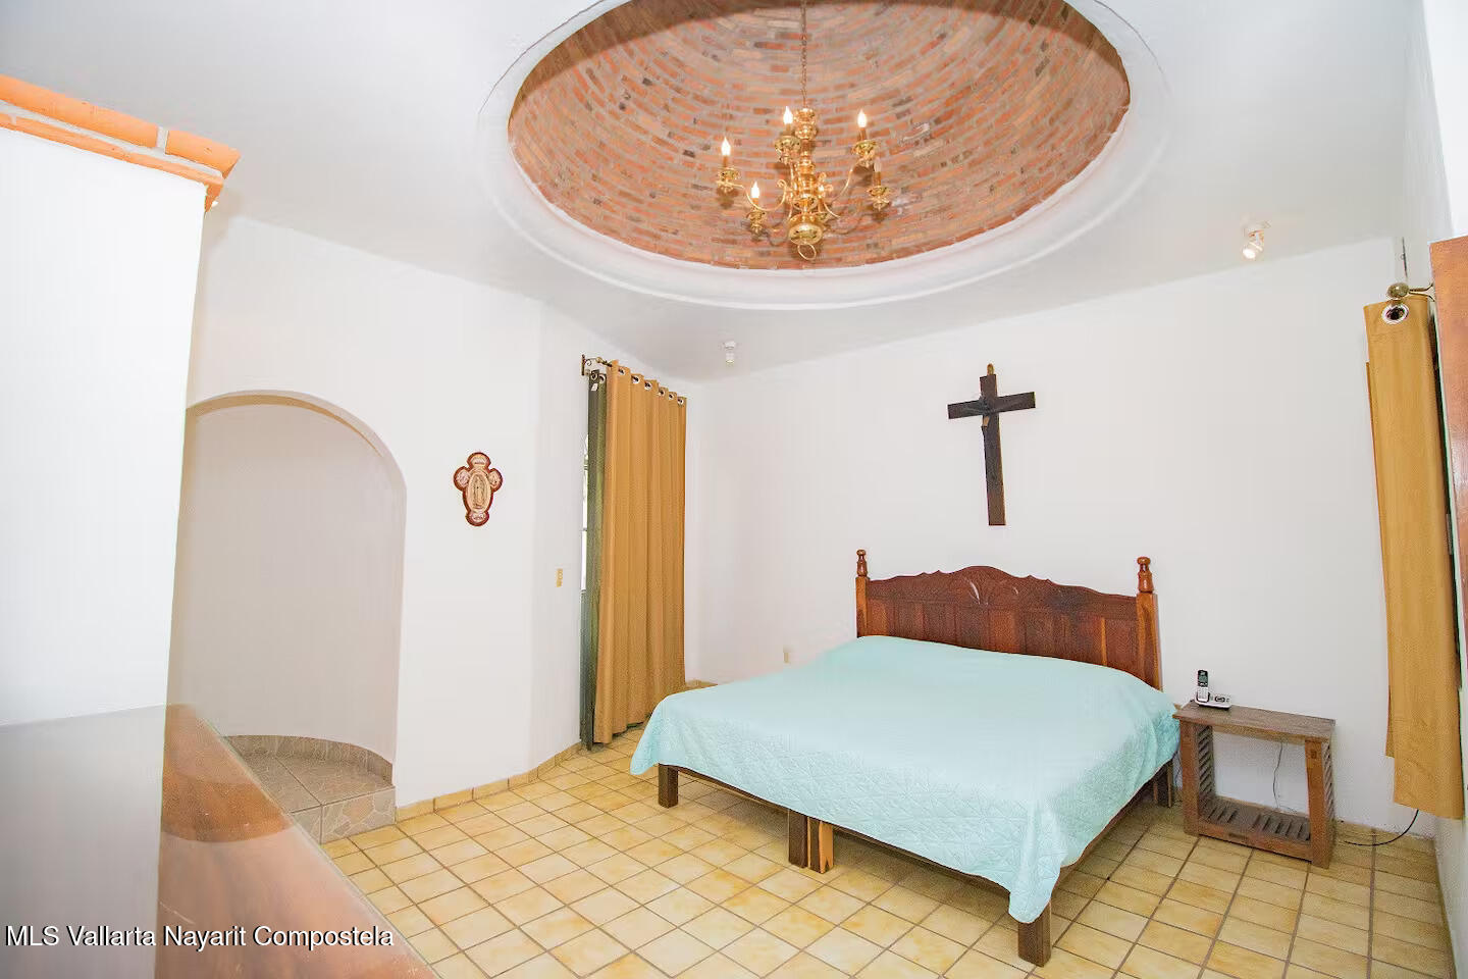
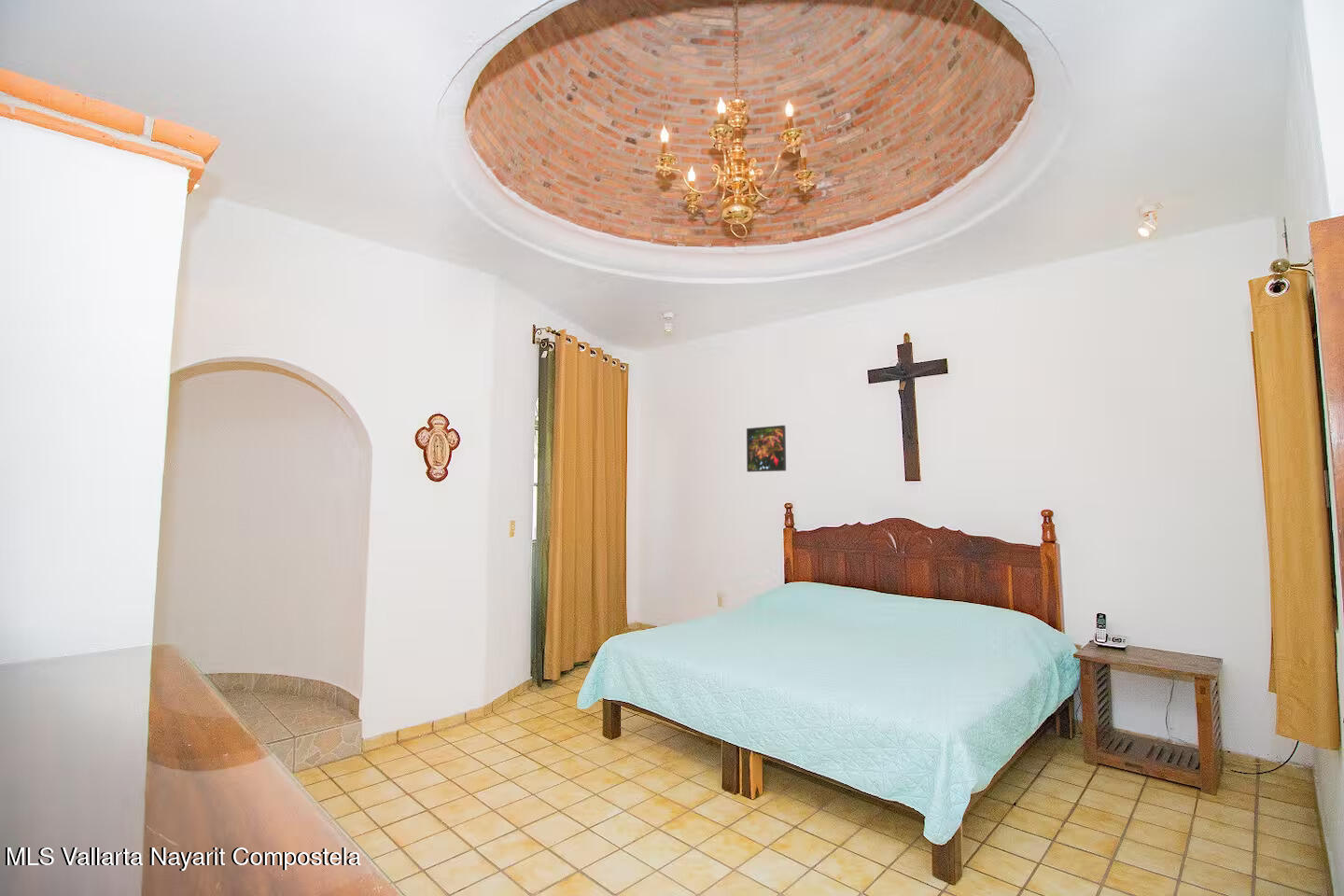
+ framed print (765, 449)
